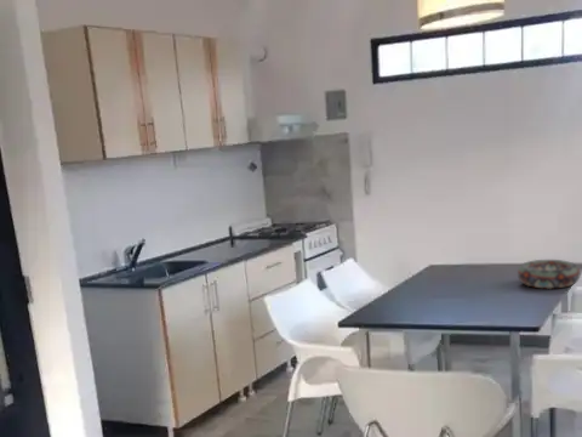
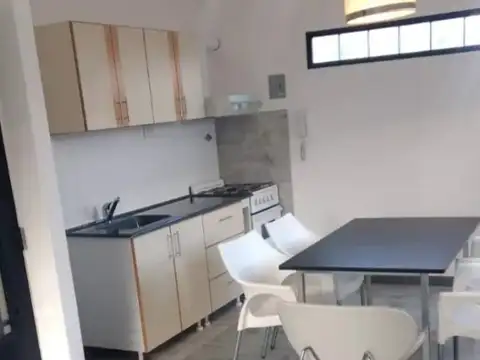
- decorative bowl (548, 273)
